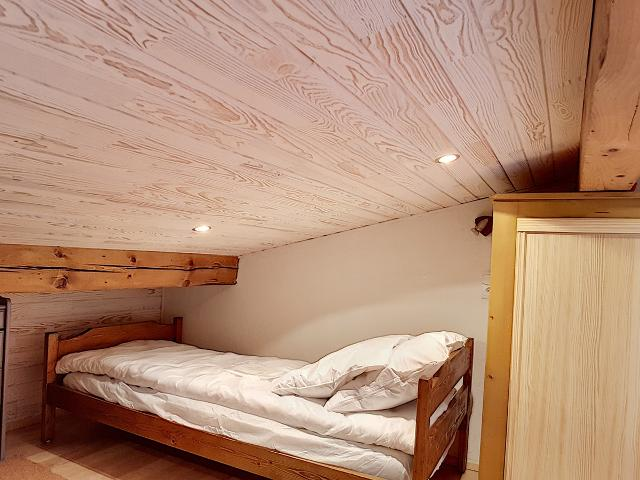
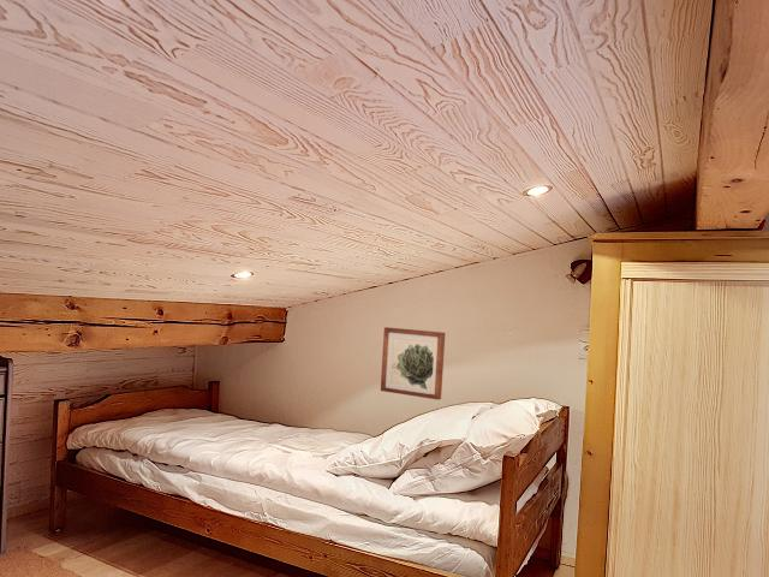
+ wall art (411, 362)
